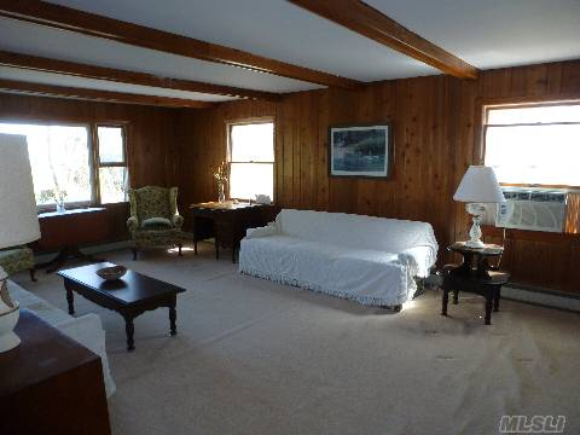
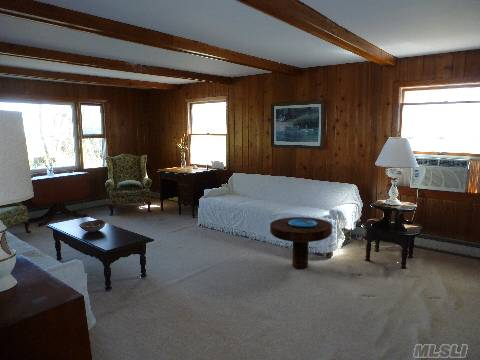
+ side table (300, 244)
